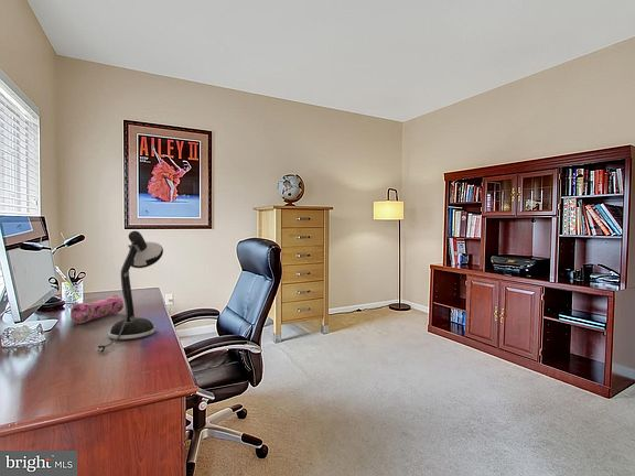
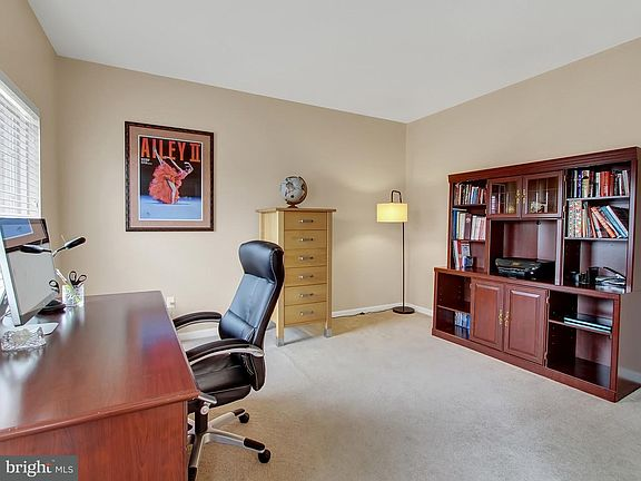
- pencil case (98, 307)
- desk lamp (129, 283)
